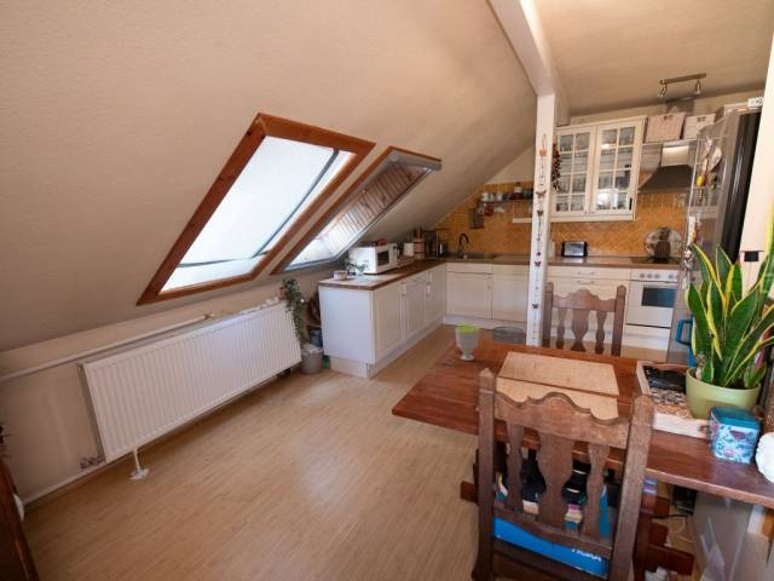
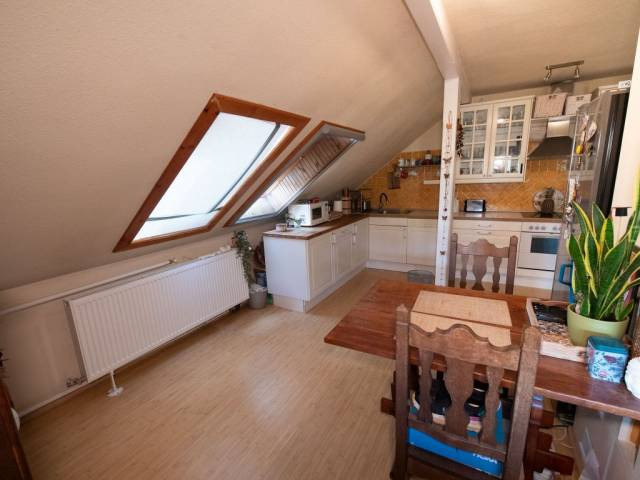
- cup (467, 343)
